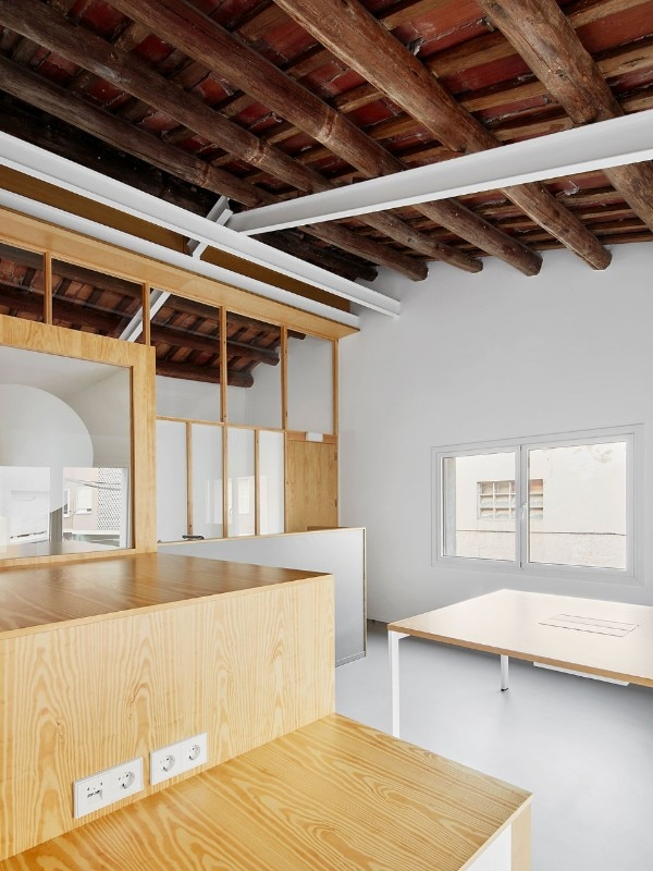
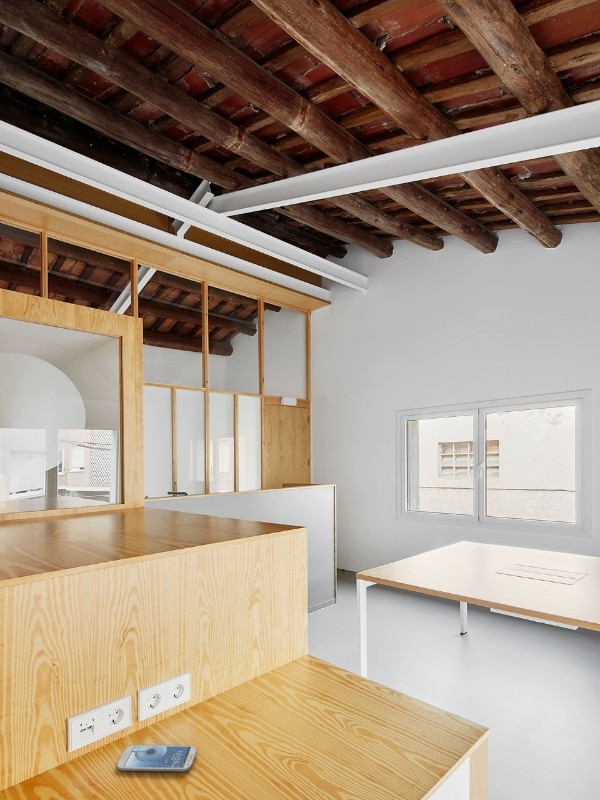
+ smartphone (157, 758)
